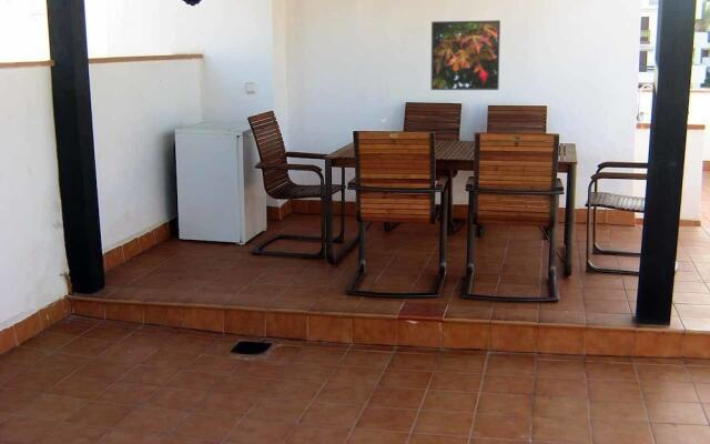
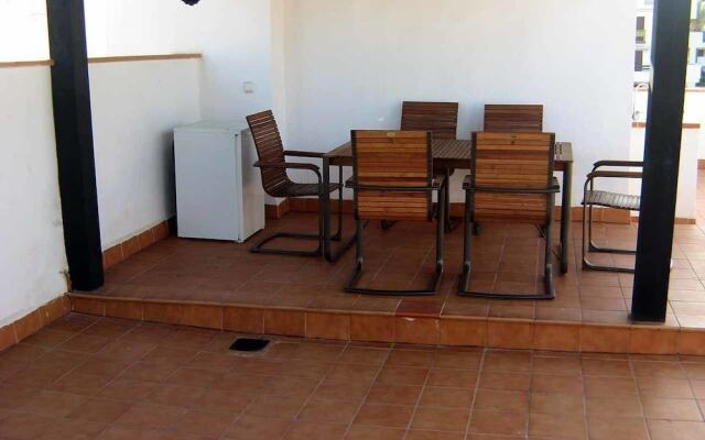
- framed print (465, 56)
